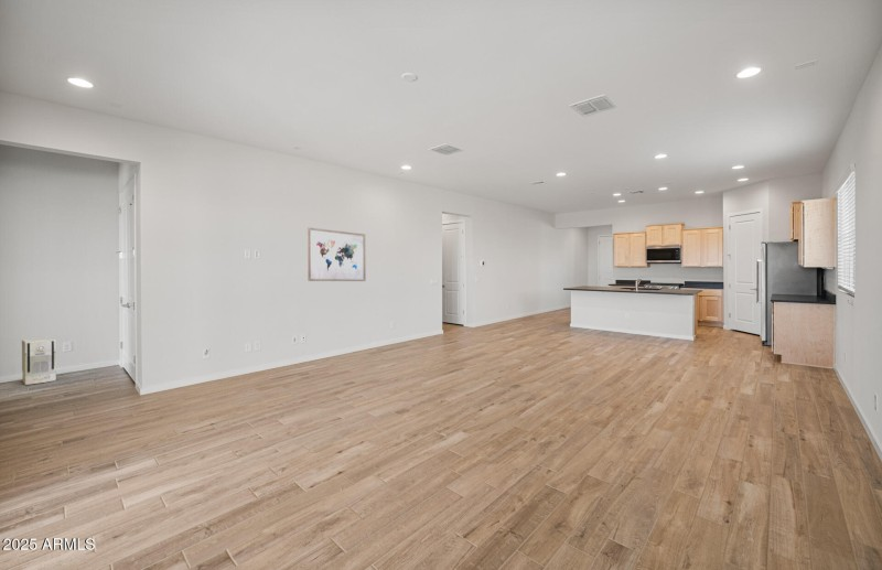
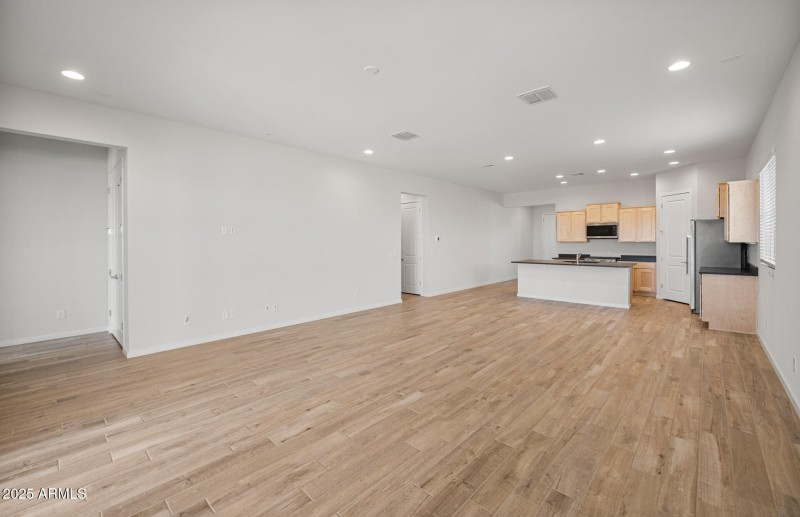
- wall art (338, 256)
- air purifier (39, 359)
